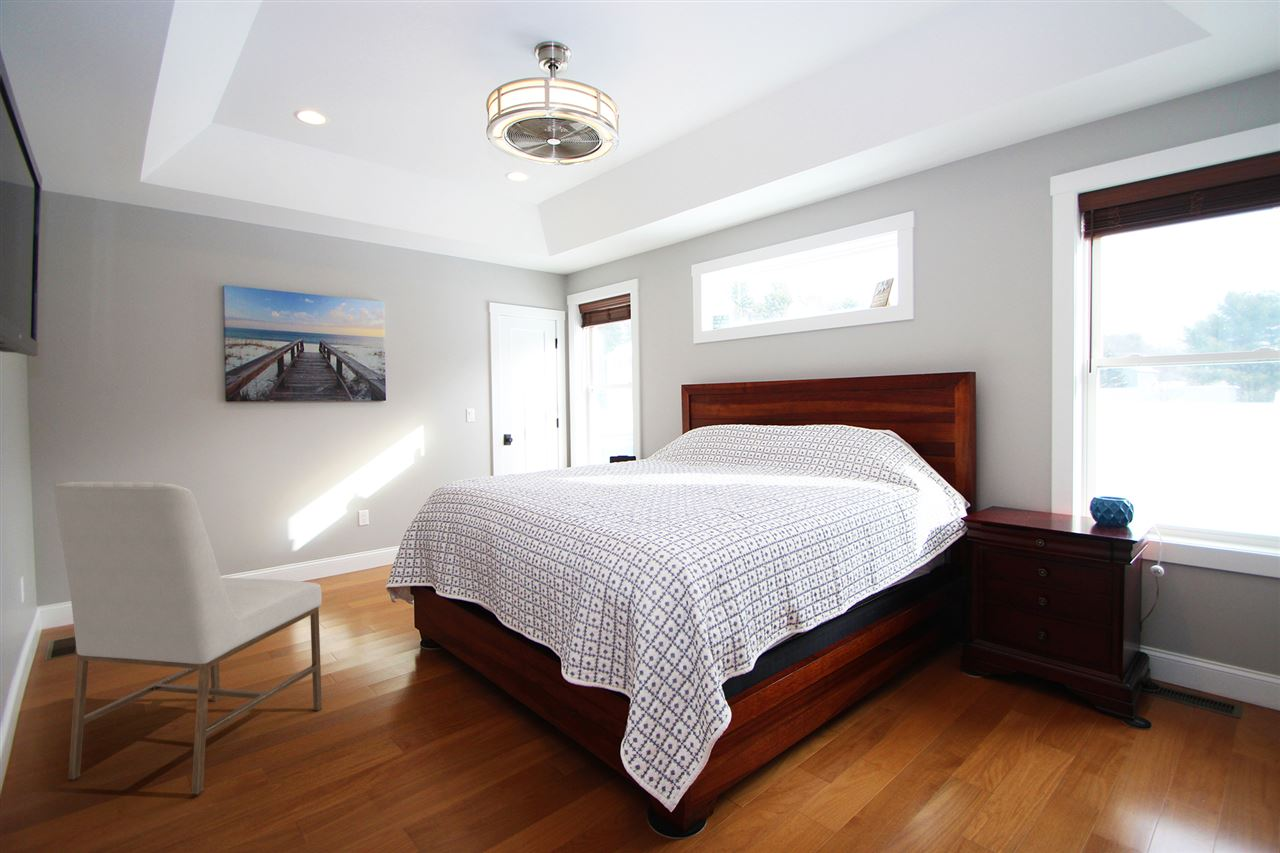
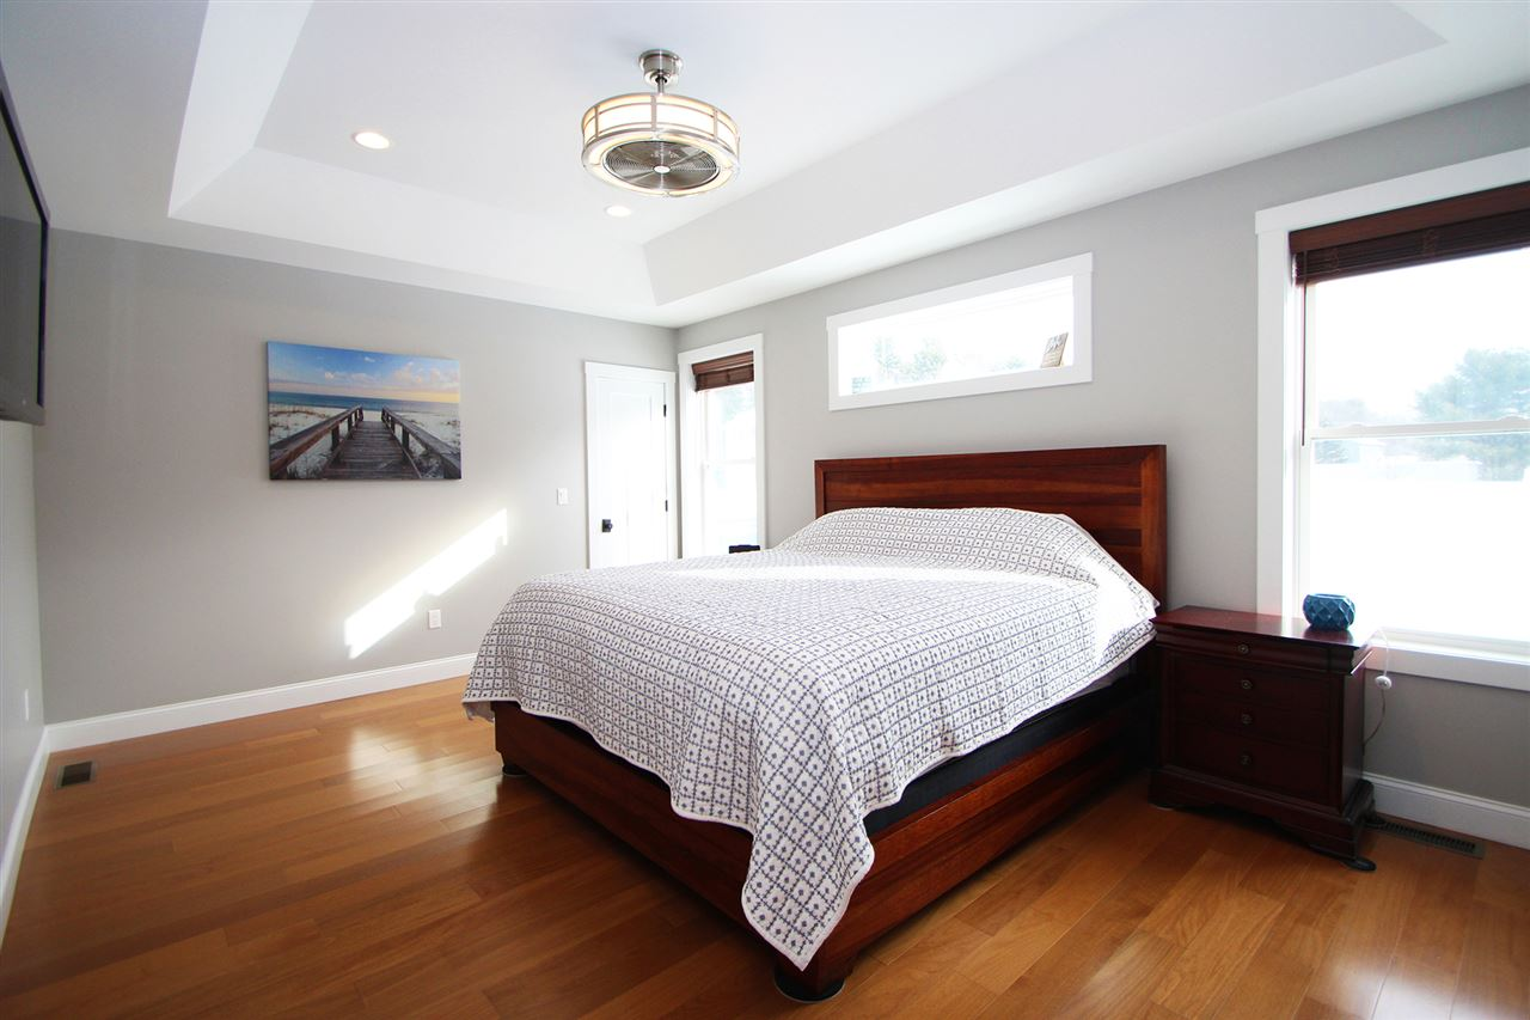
- chair (198, 608)
